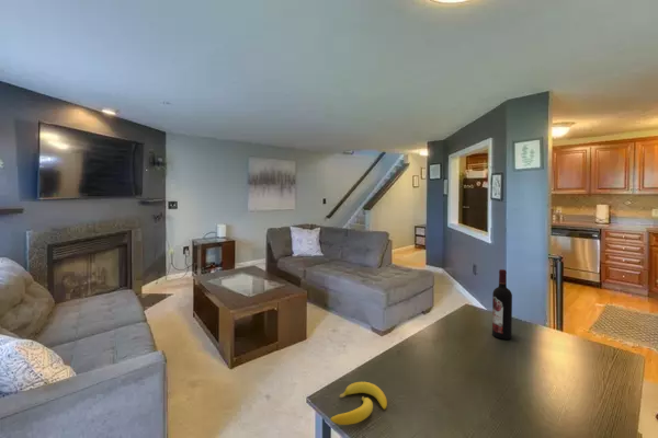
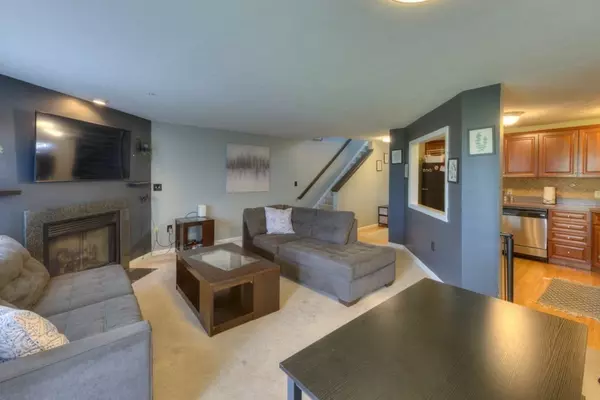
- wine bottle (501, 302)
- banana (362, 400)
